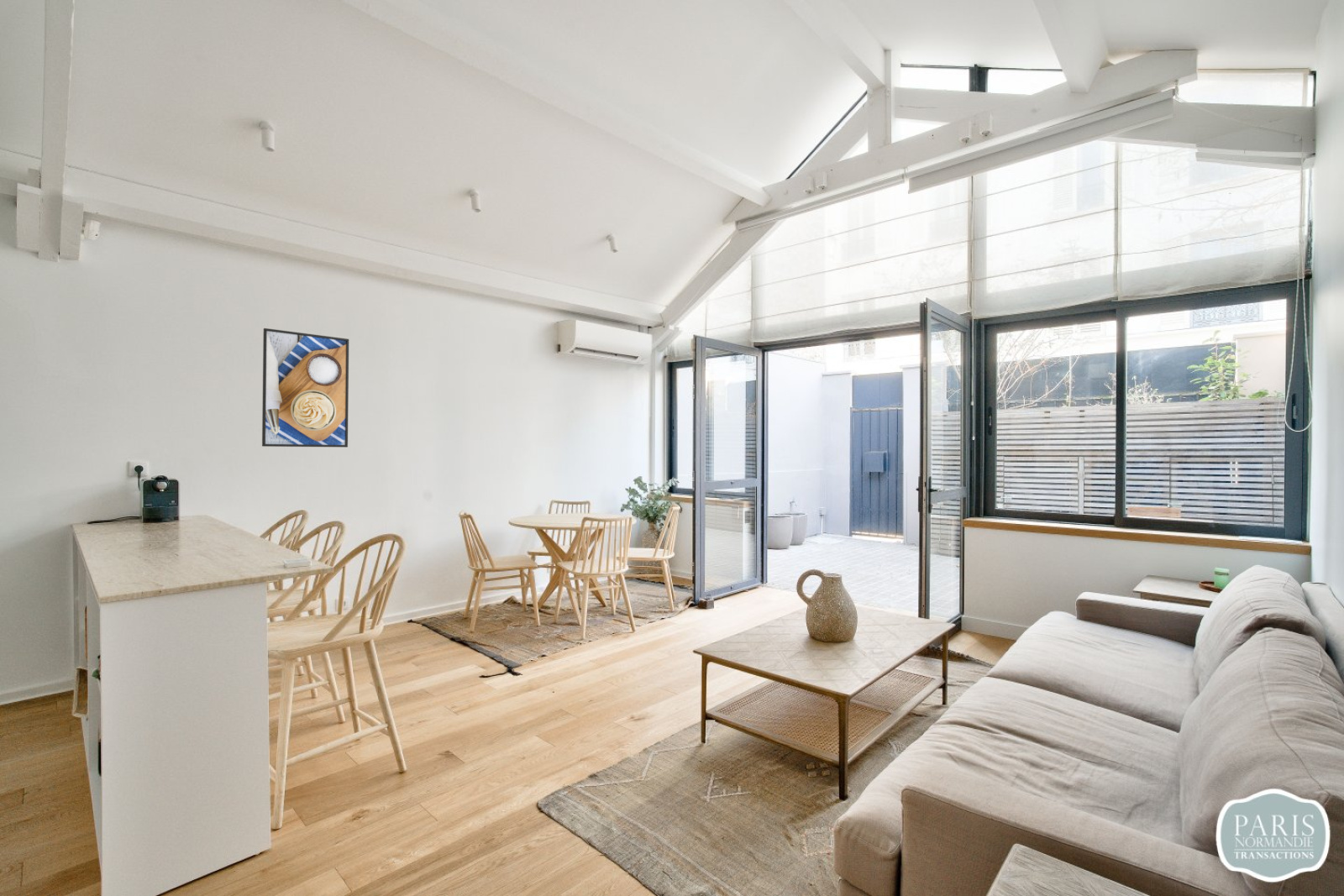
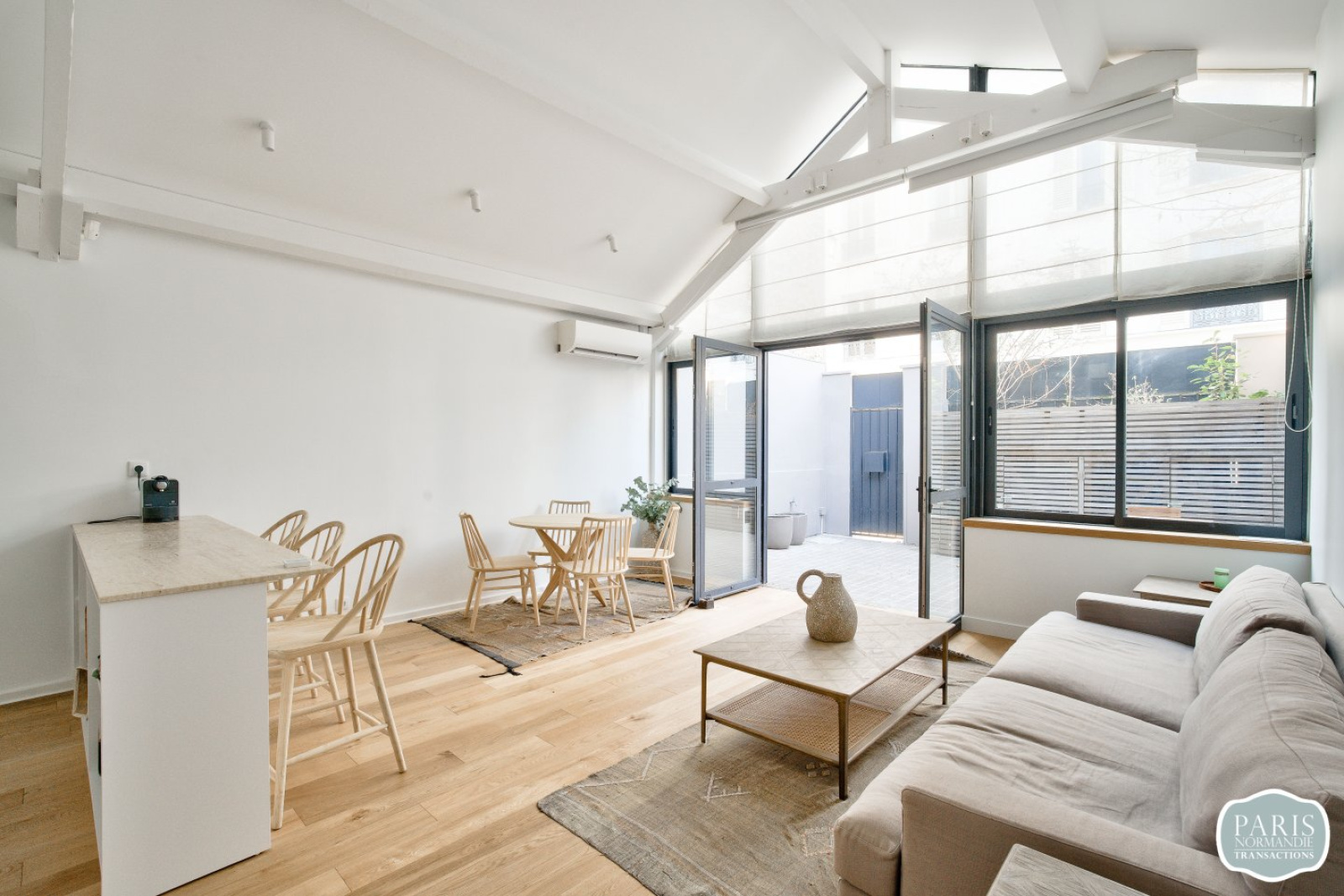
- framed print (307, 390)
